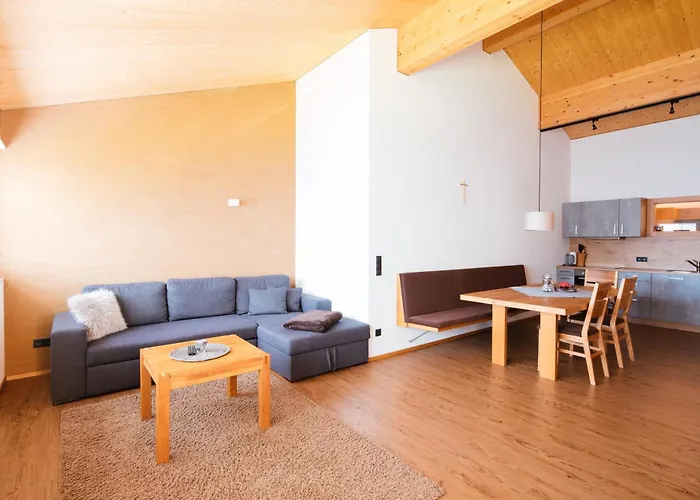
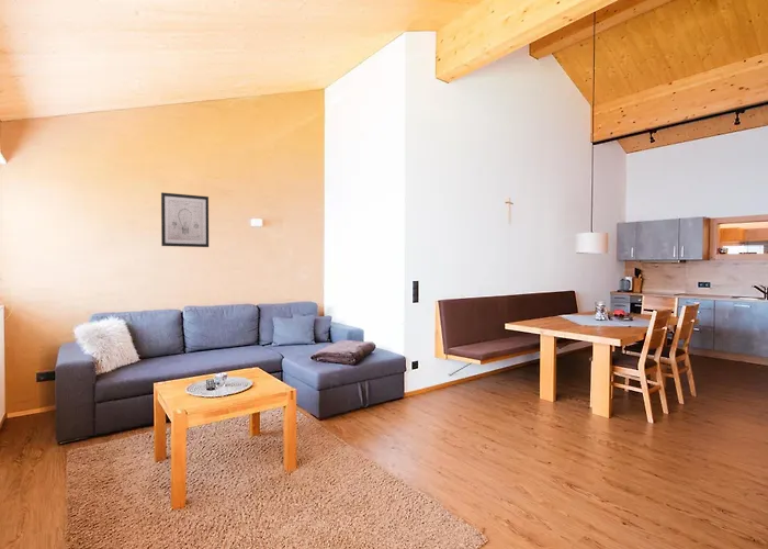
+ wall art (185, 221)
